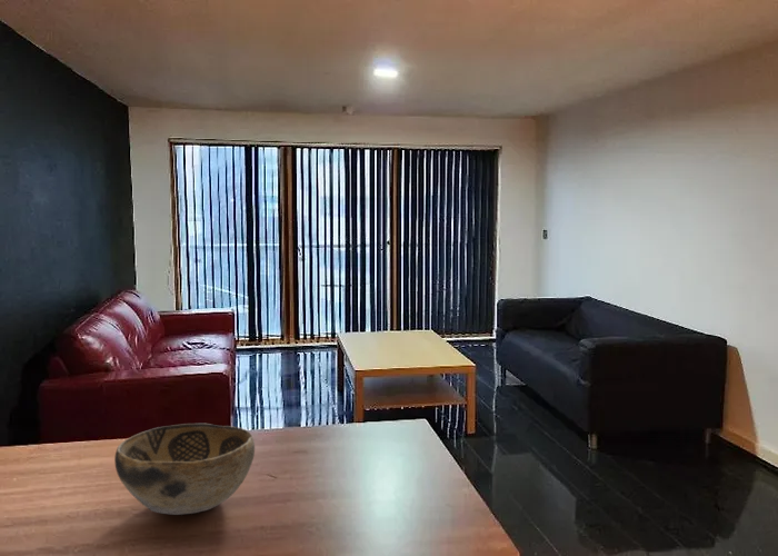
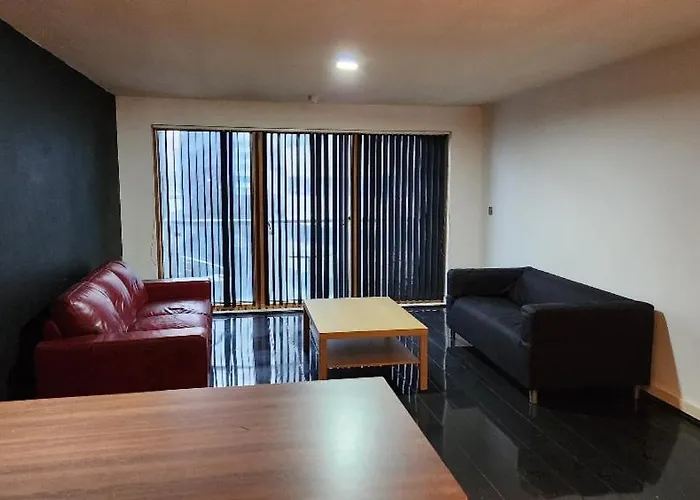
- decorative bowl (187, 473)
